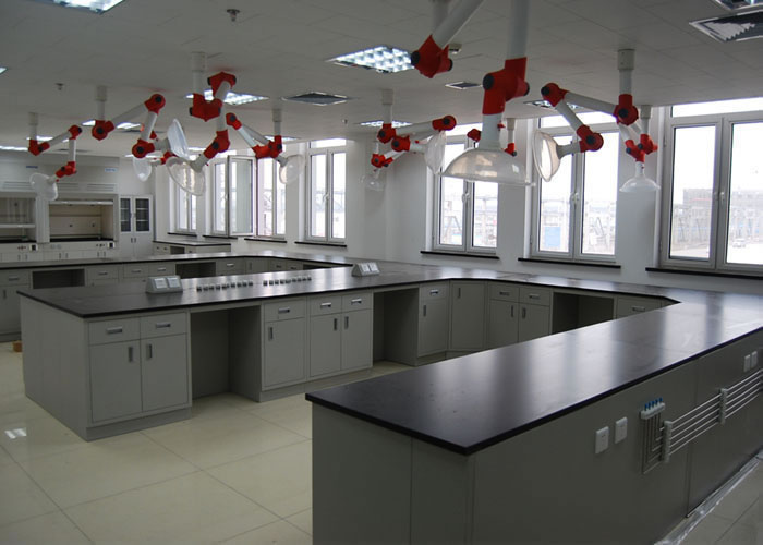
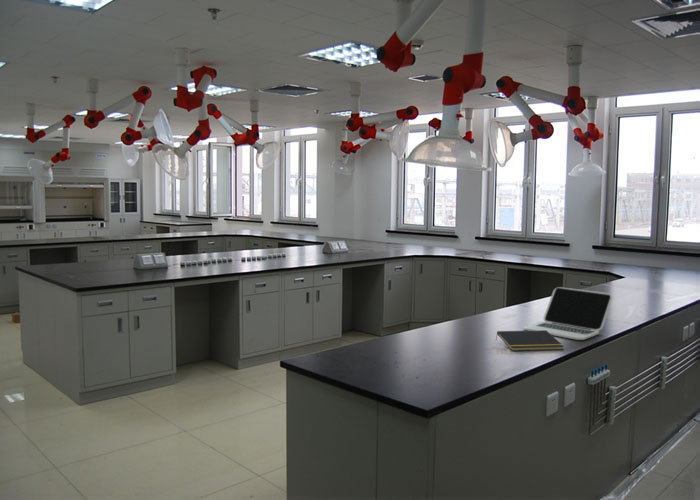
+ laptop (567, 311)
+ notepad (529, 340)
